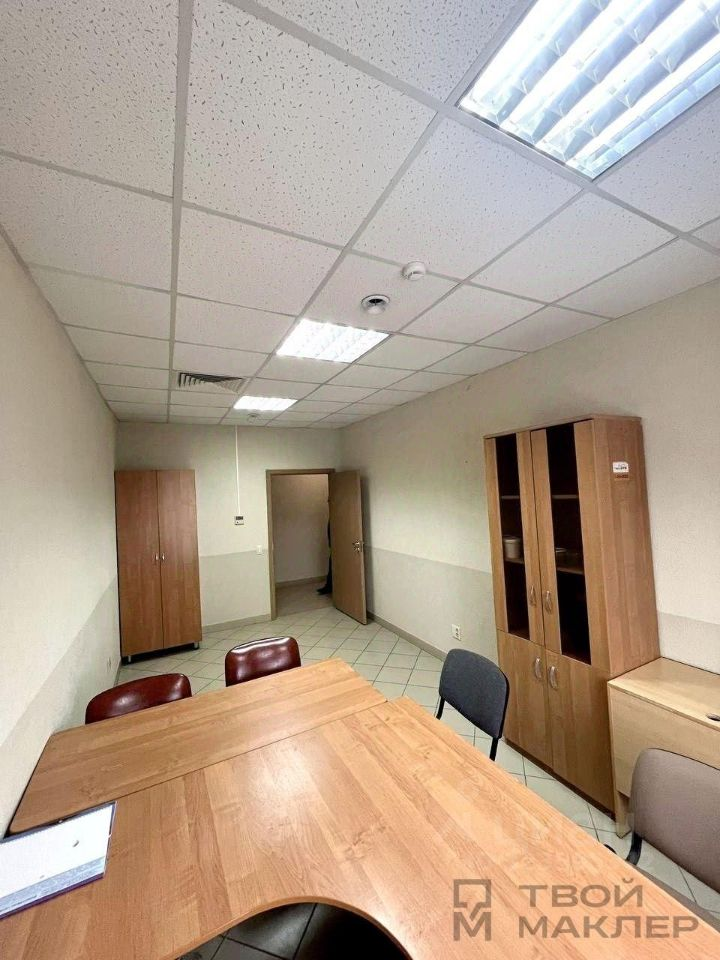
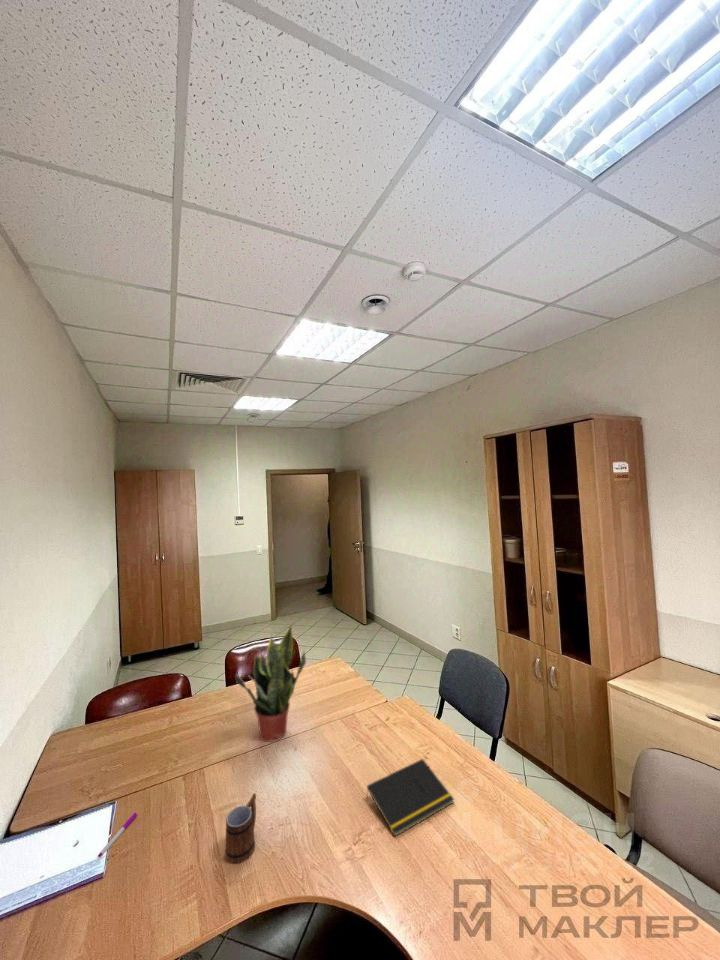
+ notepad (410, 793)
+ mug (243, 826)
+ potted plant (268, 679)
+ pen (118, 834)
